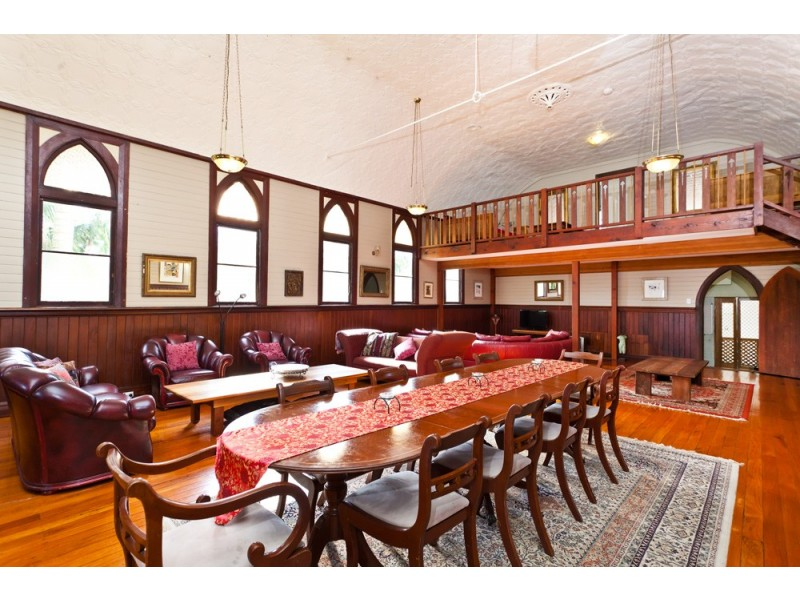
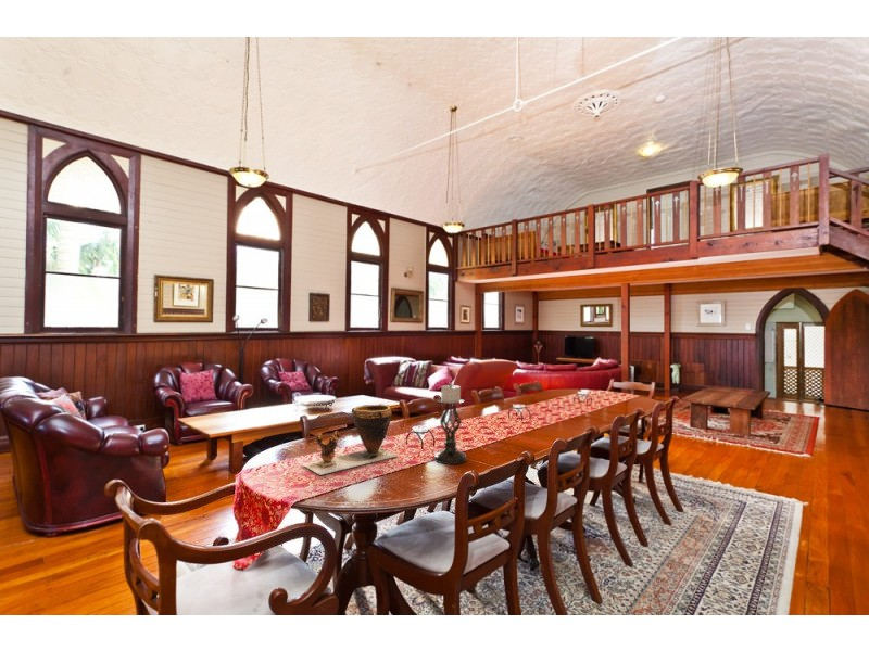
+ candle holder (450, 420)
+ clay pot (357, 432)
